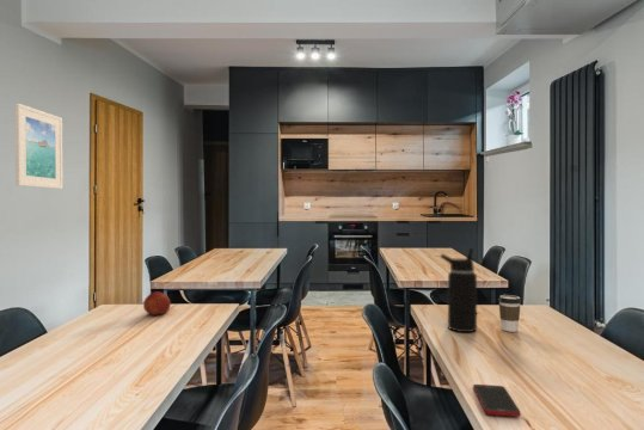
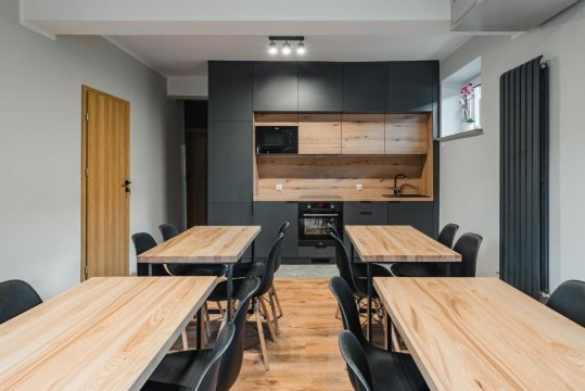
- coffee cup (509, 313)
- fruit (157, 302)
- cell phone (495, 399)
- water bottle (458, 288)
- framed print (41, 148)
